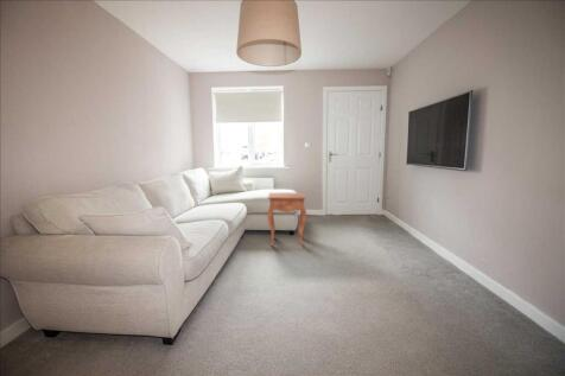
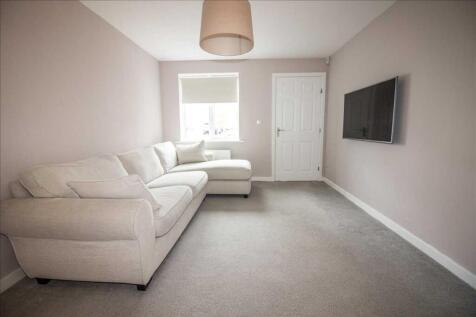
- side table (286, 212)
